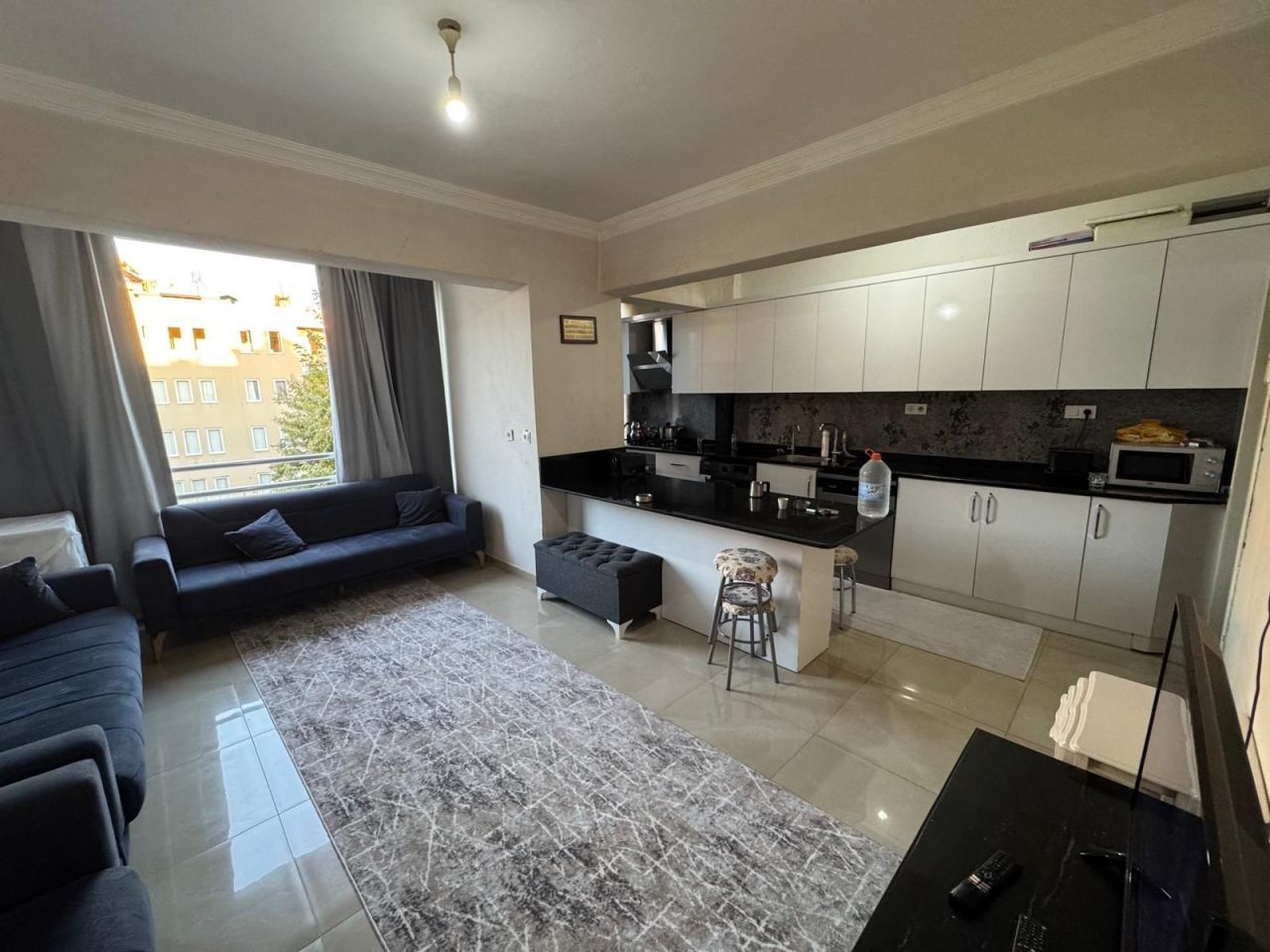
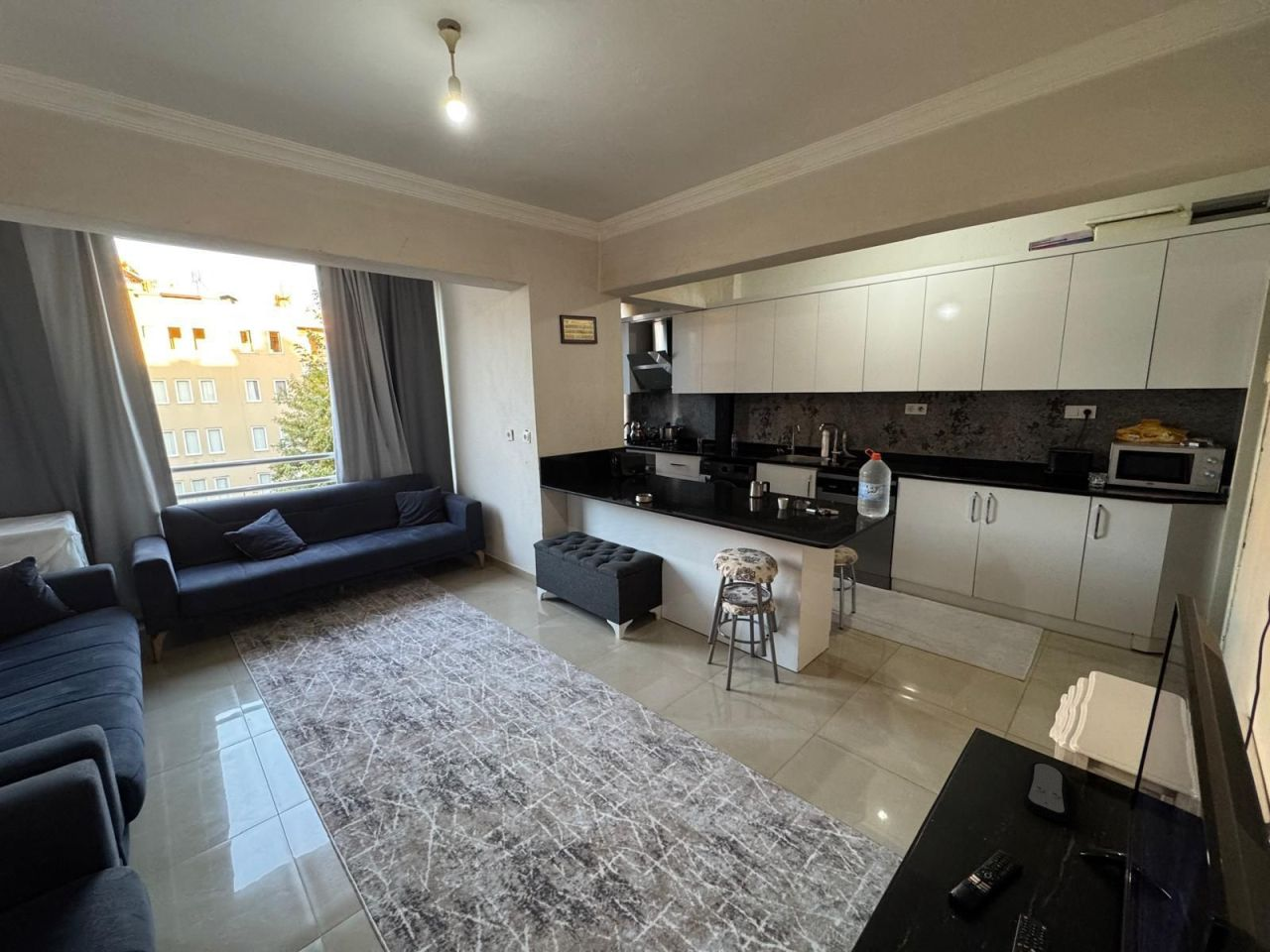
+ remote control (1047, 788)
